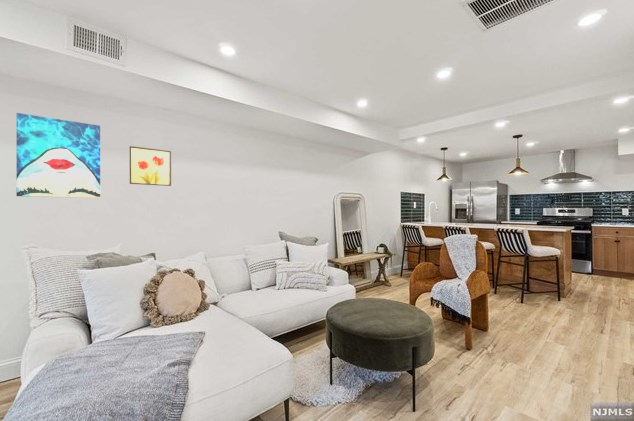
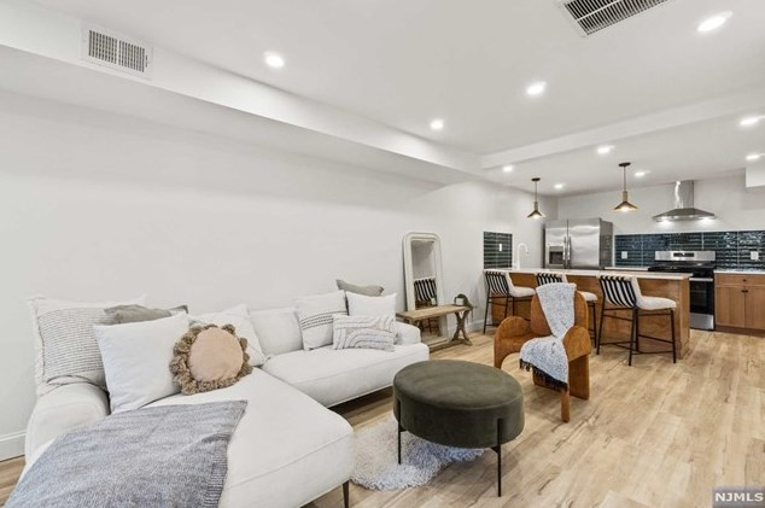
- wall art (61, 158)
- wall art (151, 166)
